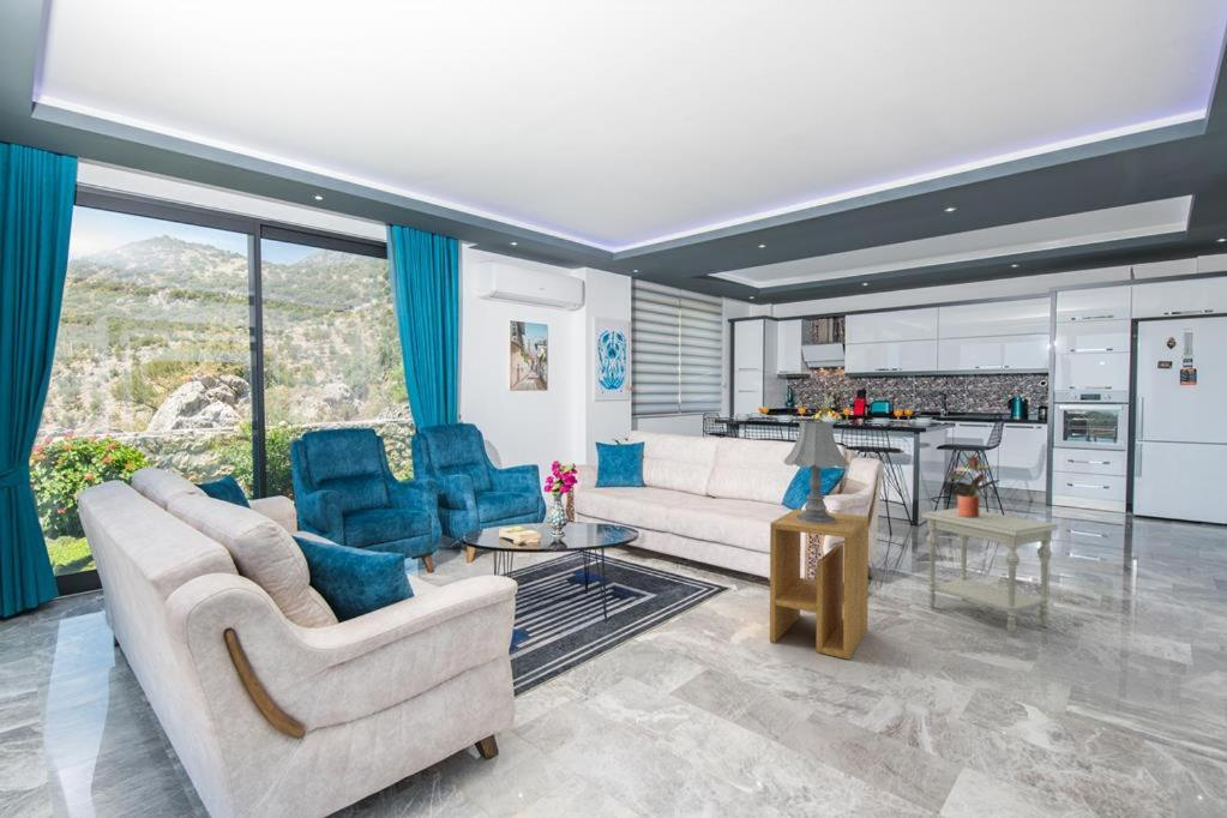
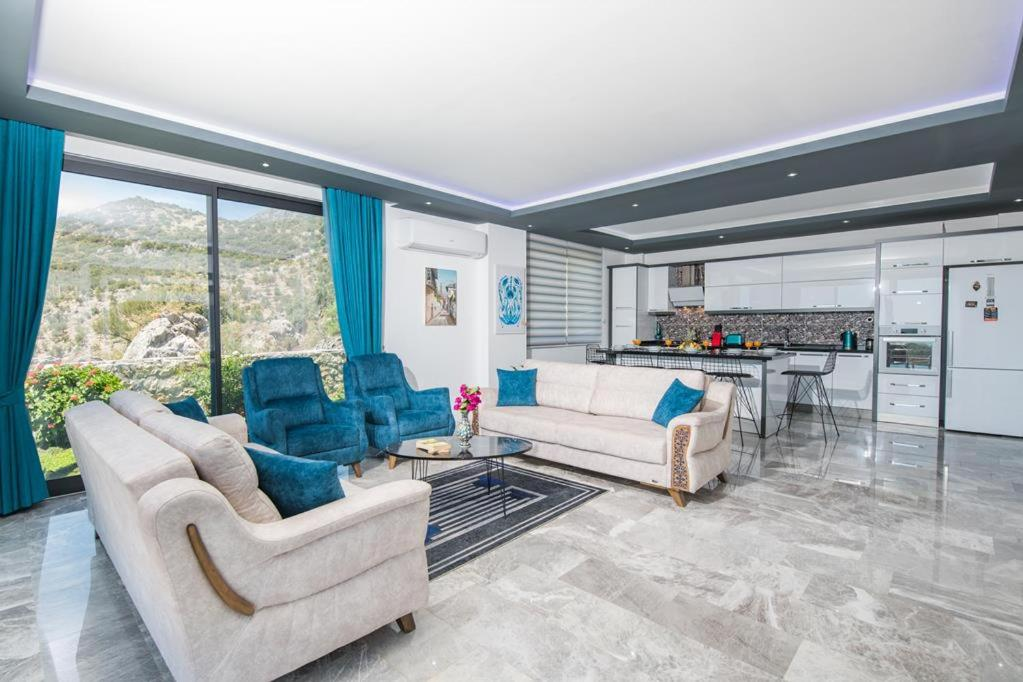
- side table (984, 584)
- side table (819, 577)
- potted plant (972, 483)
- table lamp (814, 470)
